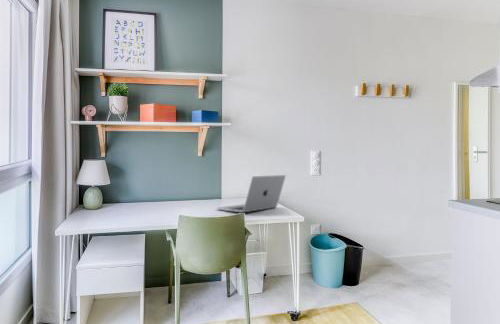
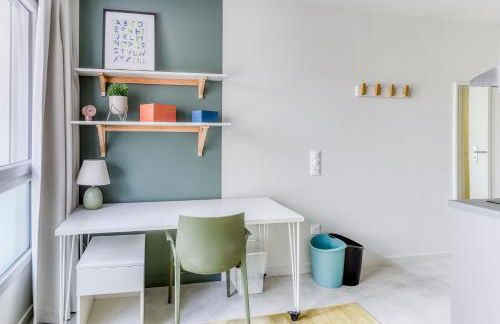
- laptop (251, 192)
